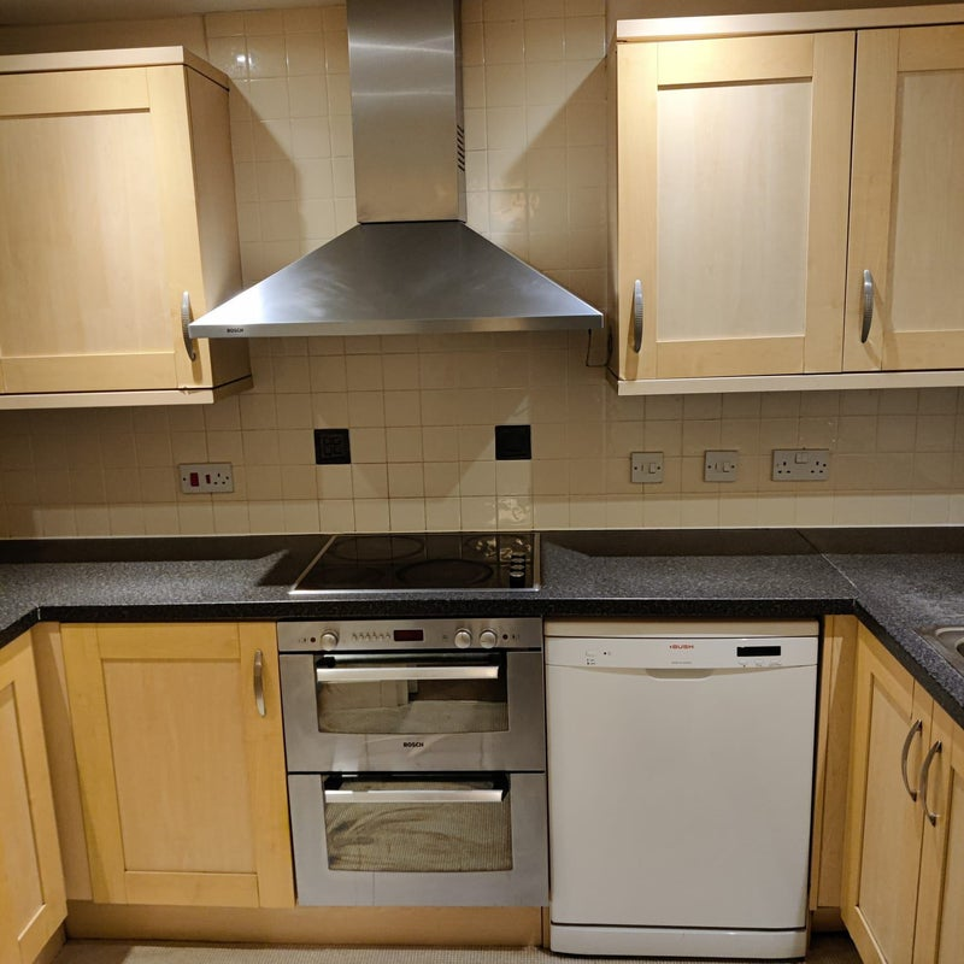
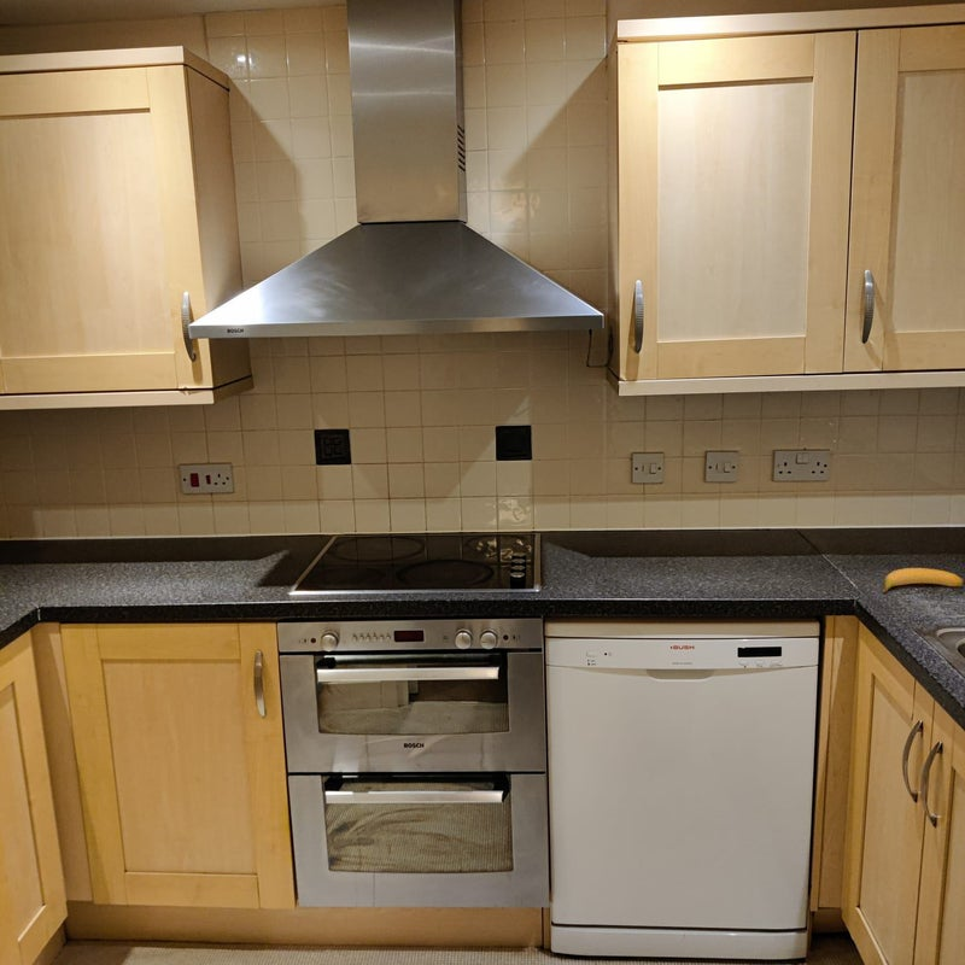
+ banana (920, 579)
